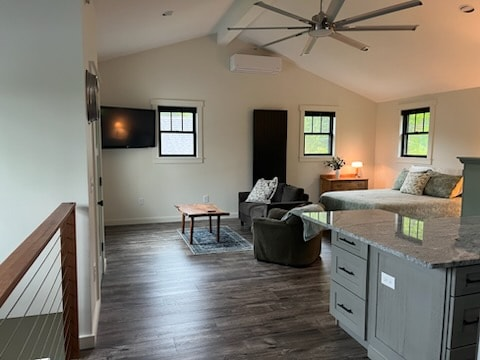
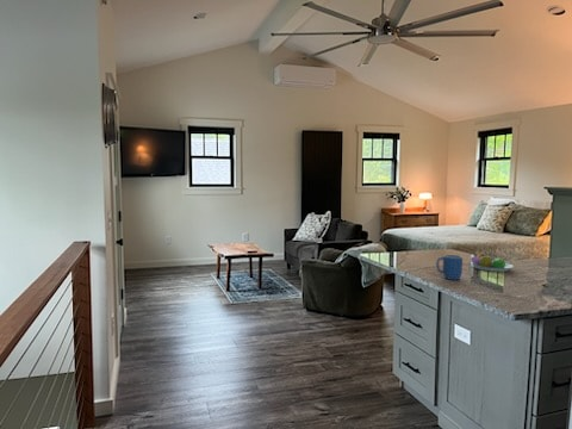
+ fruit bowl (491, 260)
+ mug (449, 267)
